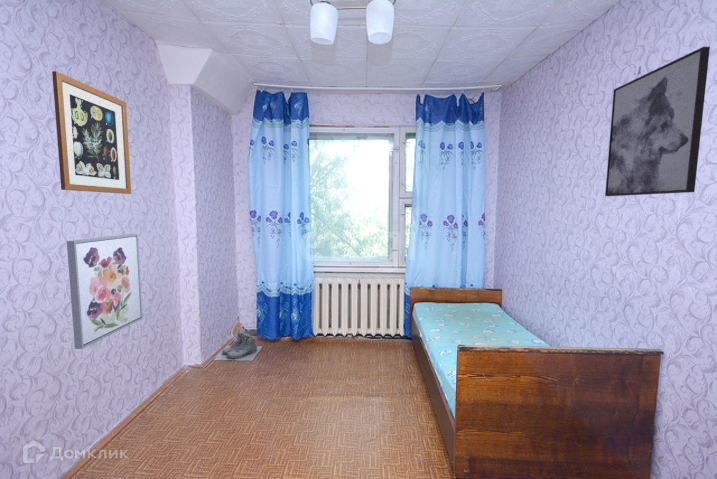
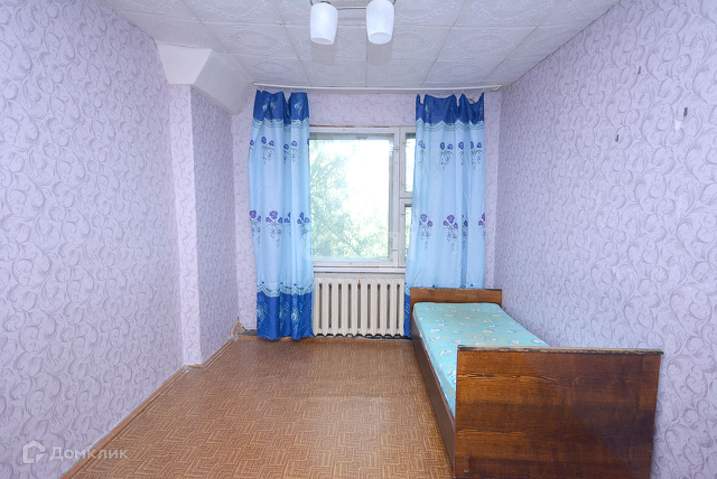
- wall art (97, 141)
- boots (238, 343)
- wall art (648, 134)
- wall art (109, 285)
